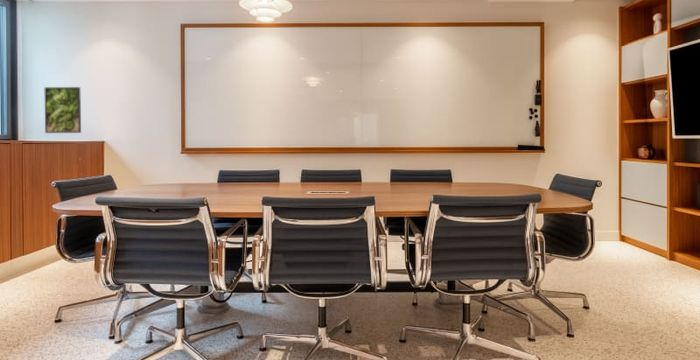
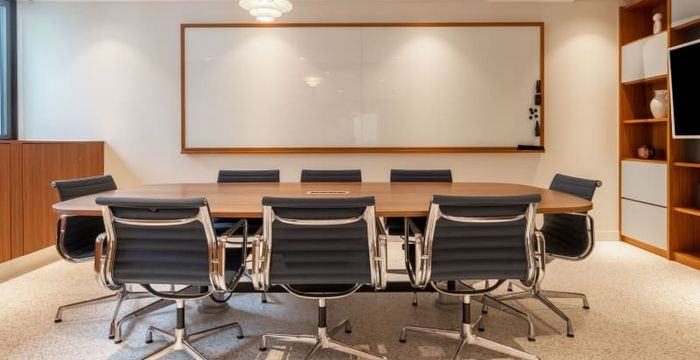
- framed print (62, 110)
